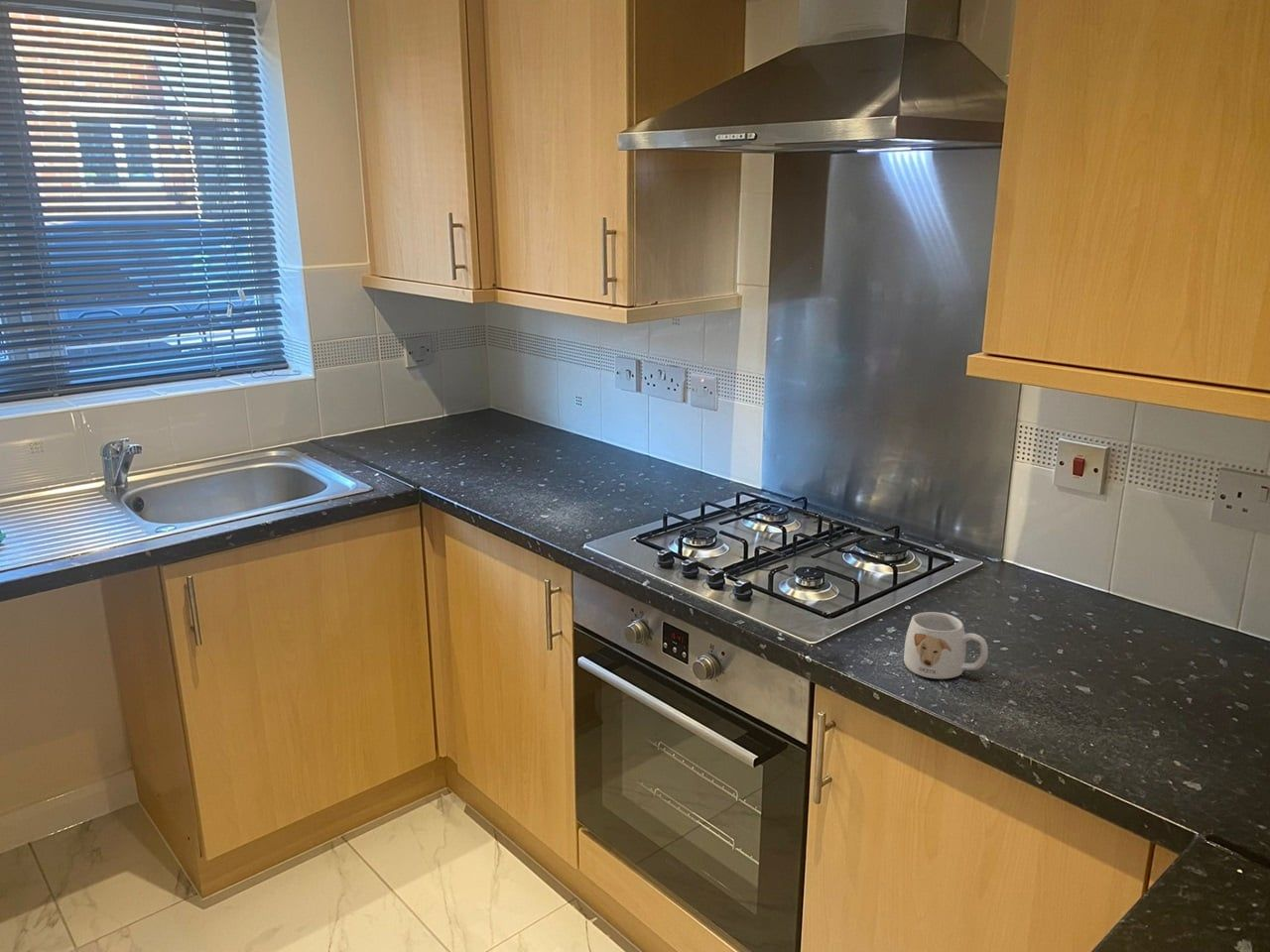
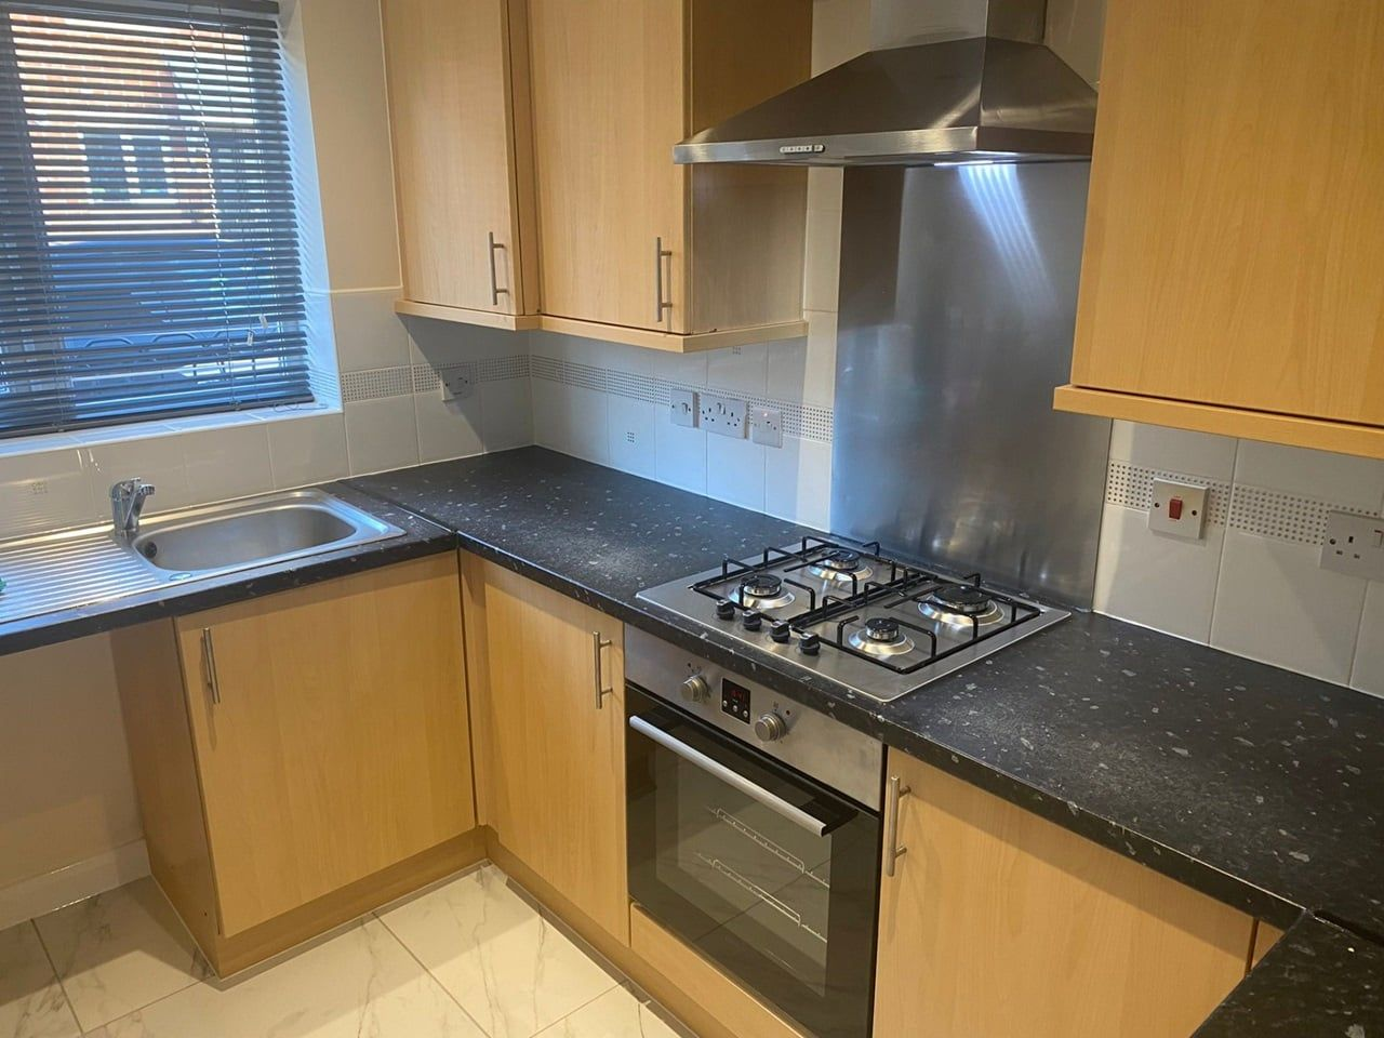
- mug (946, 648)
